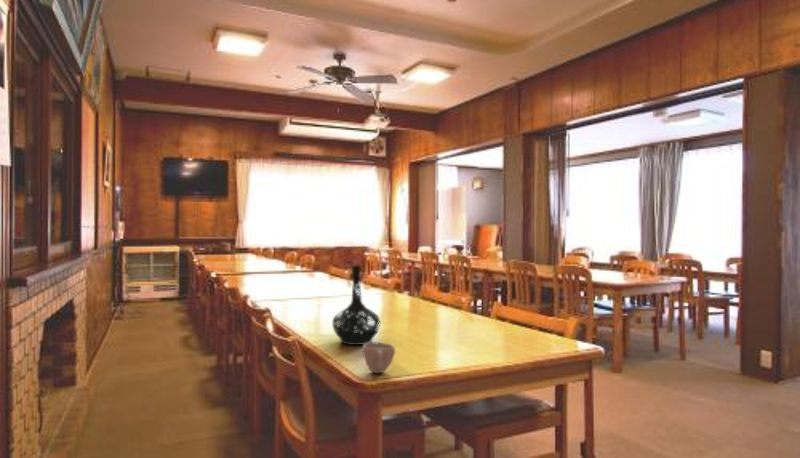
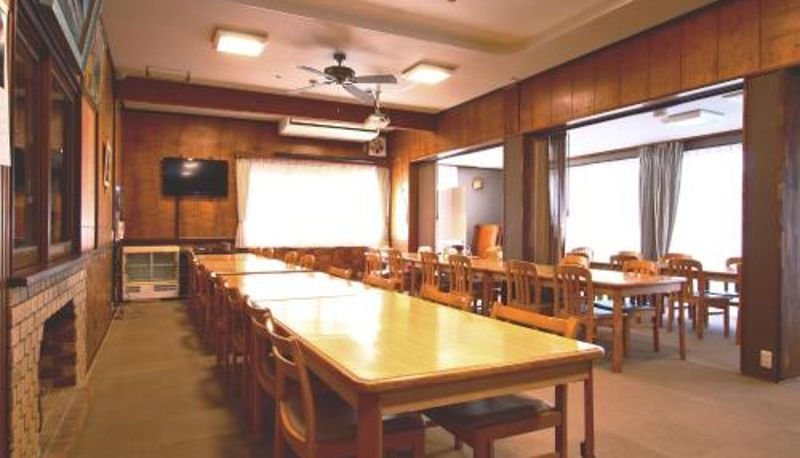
- bottle (356, 303)
- cup (379, 359)
